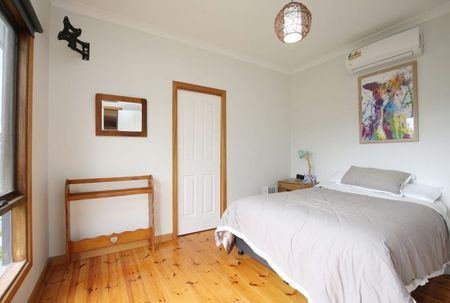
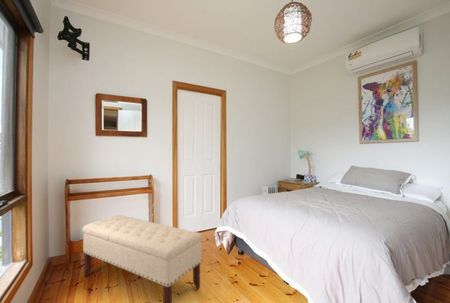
+ bench (139, 254)
